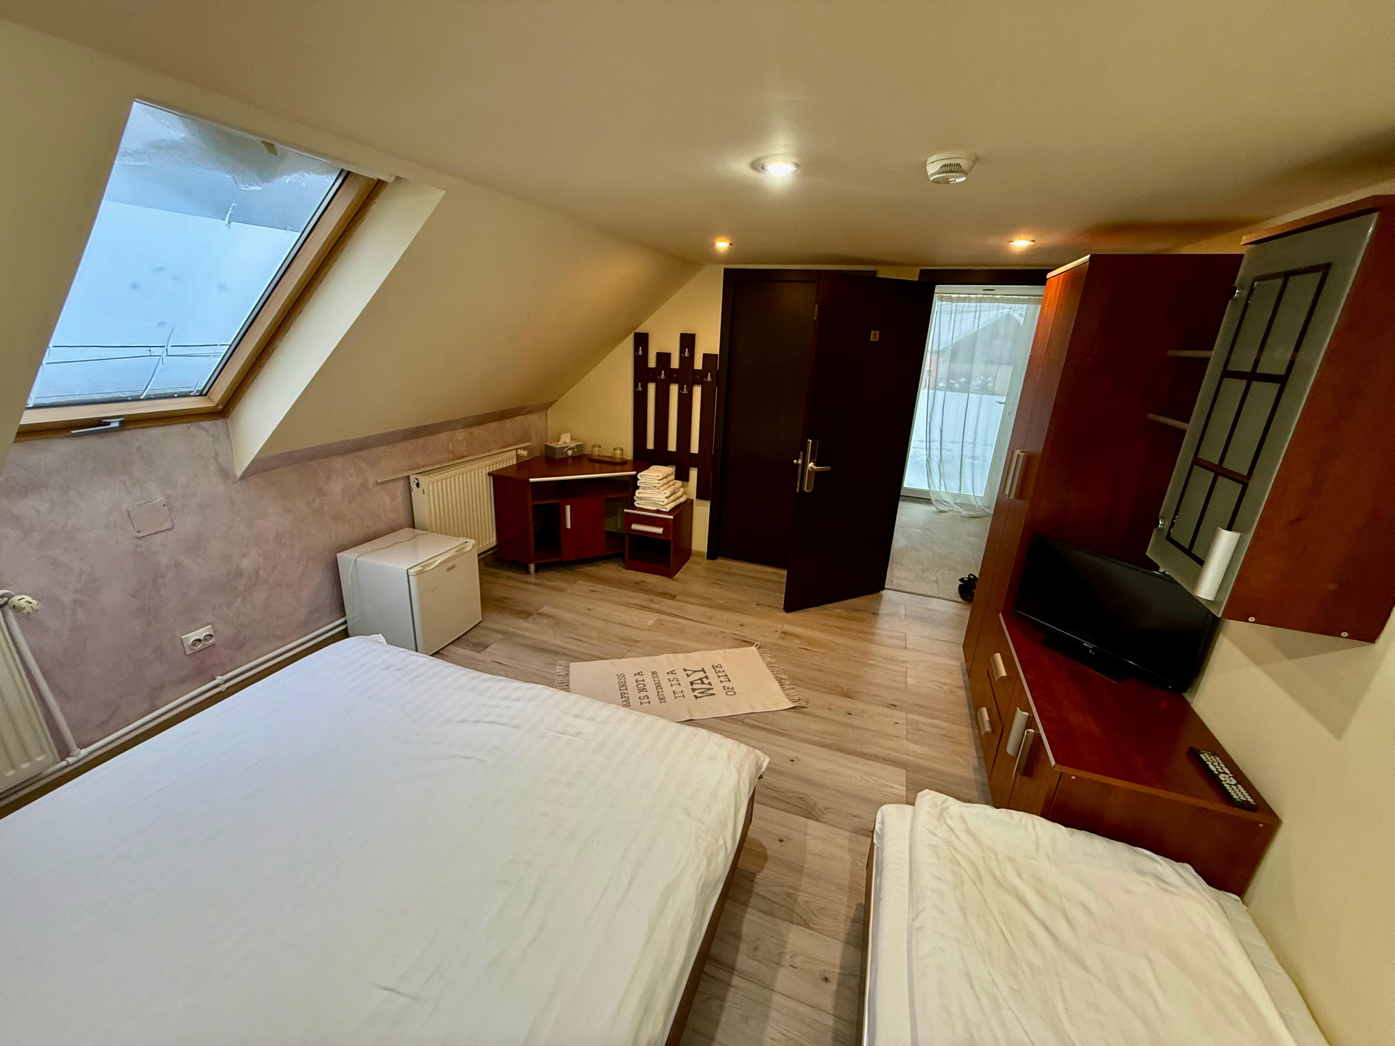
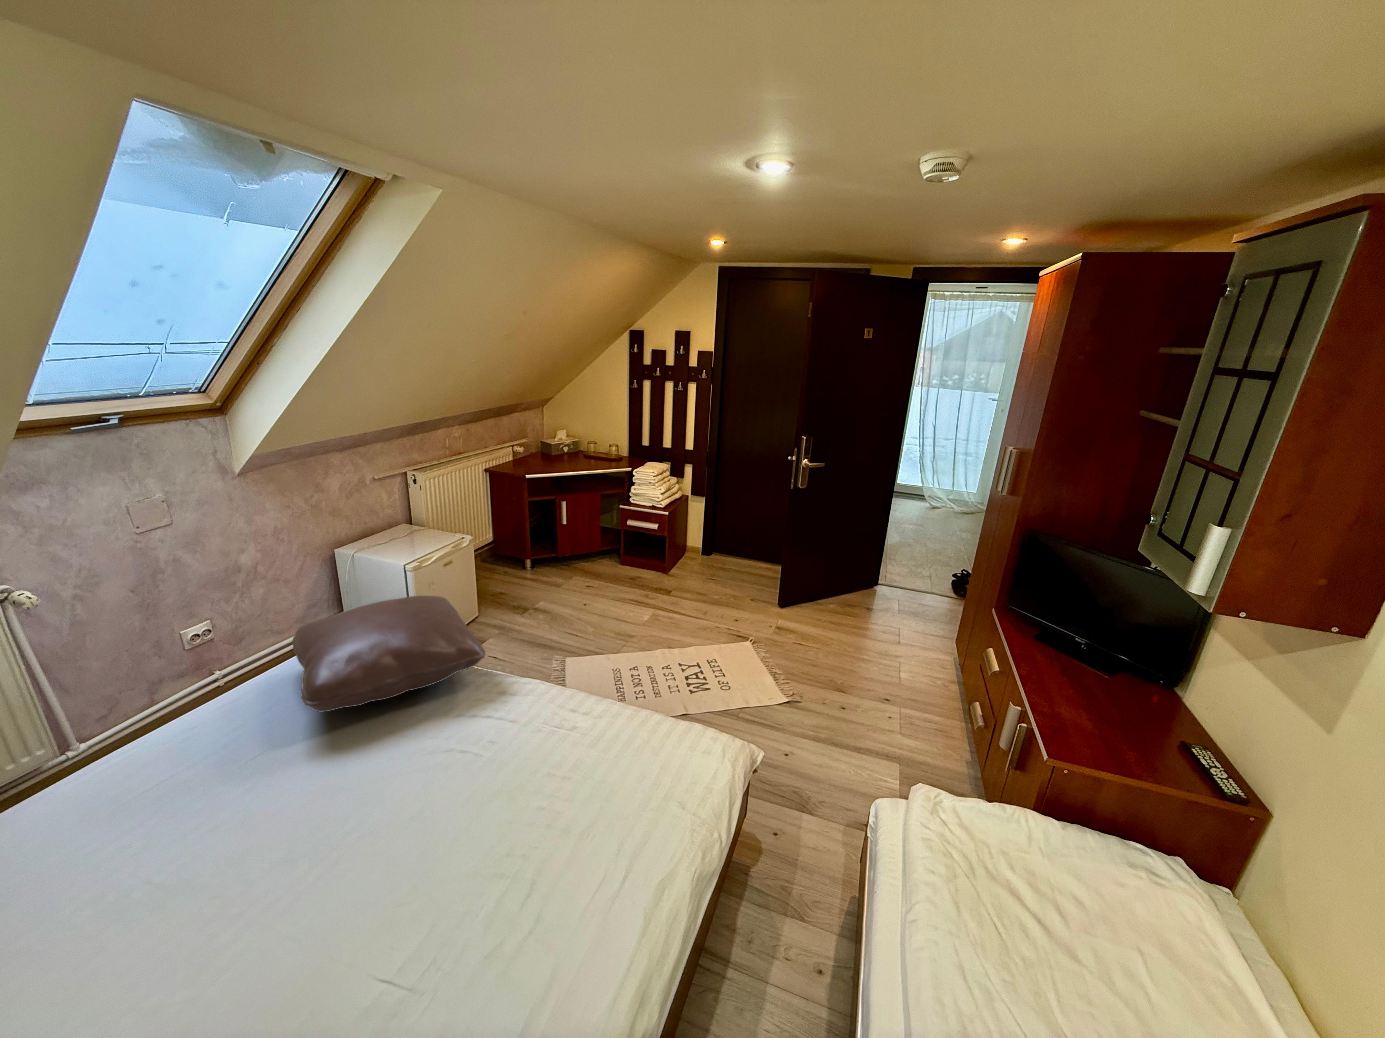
+ pillow (389, 647)
